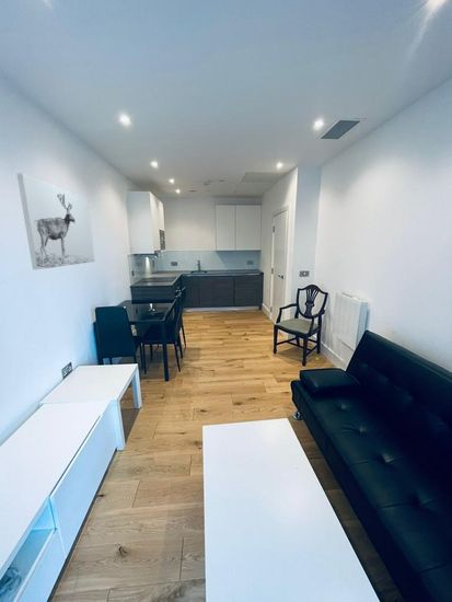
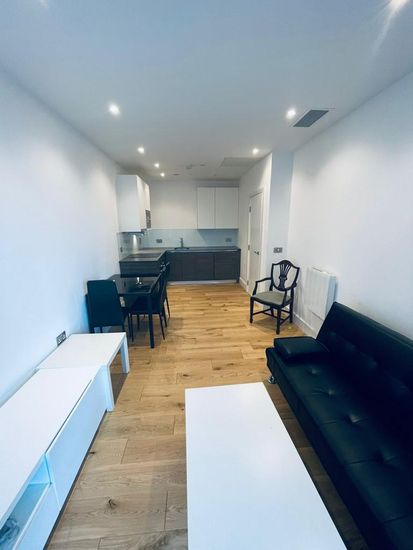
- wall art (65, 228)
